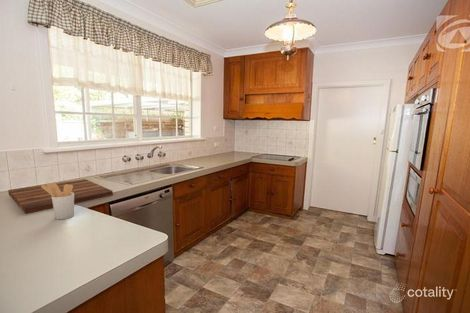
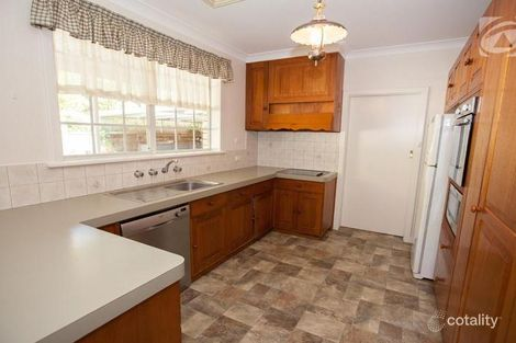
- utensil holder (59, 199)
- cutting board (61, 191)
